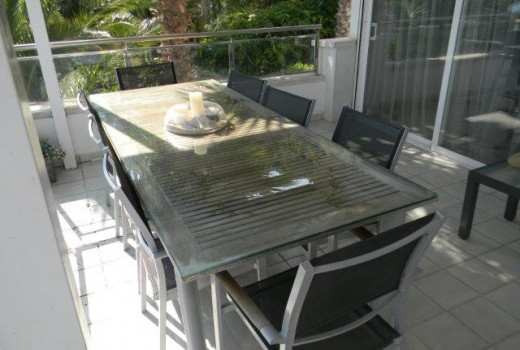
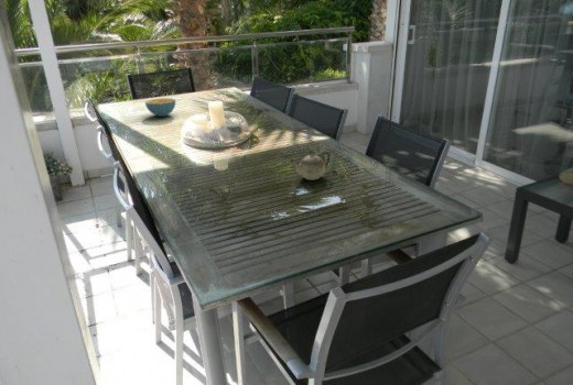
+ cereal bowl (161, 108)
+ teapot (310, 164)
